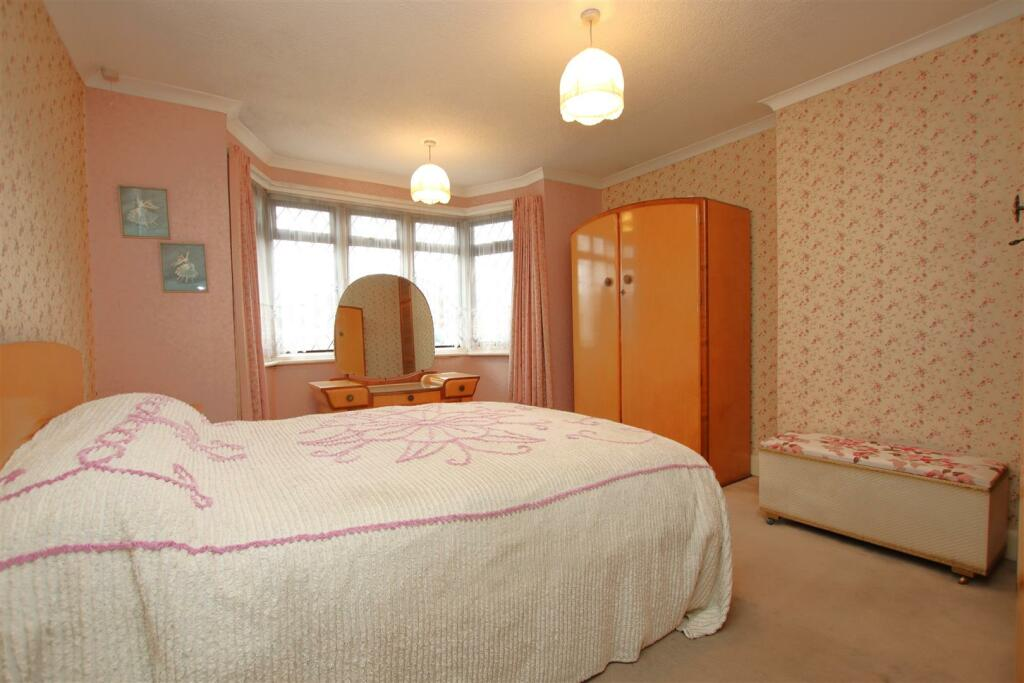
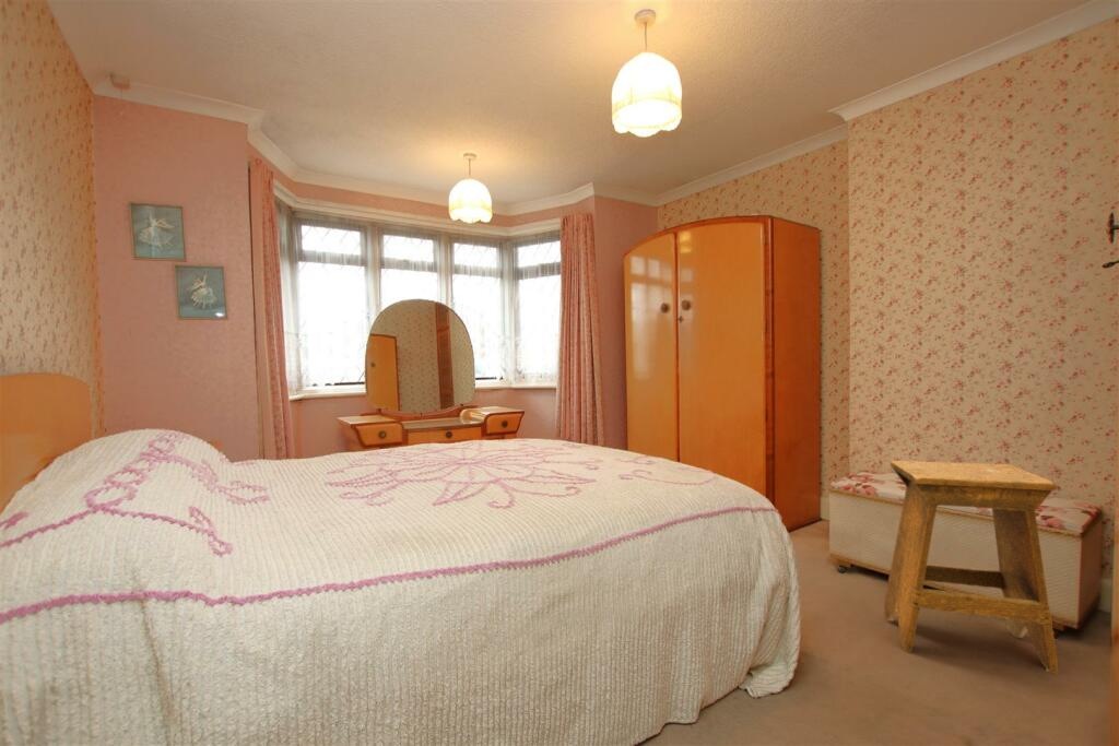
+ stool (962, 567)
